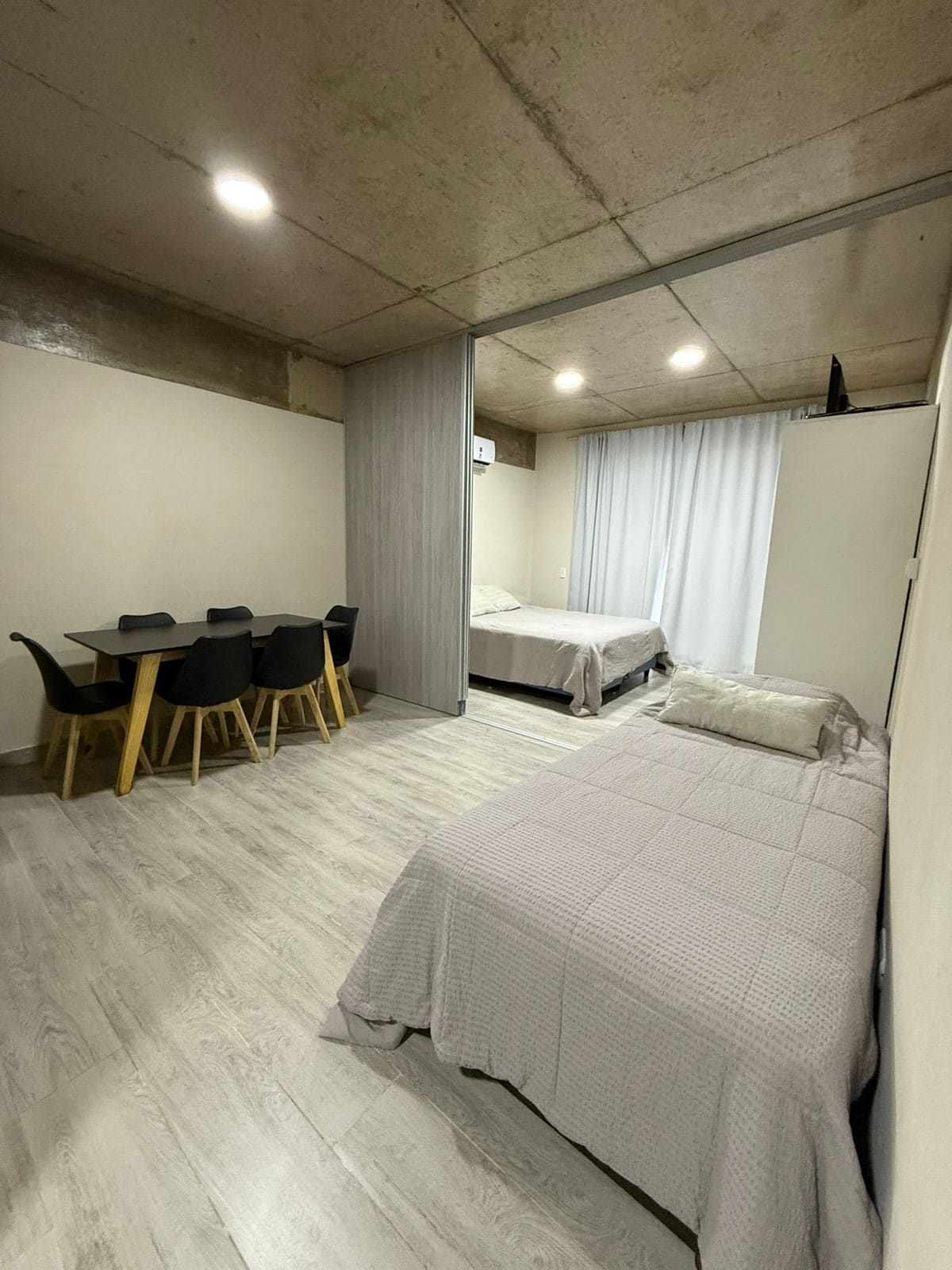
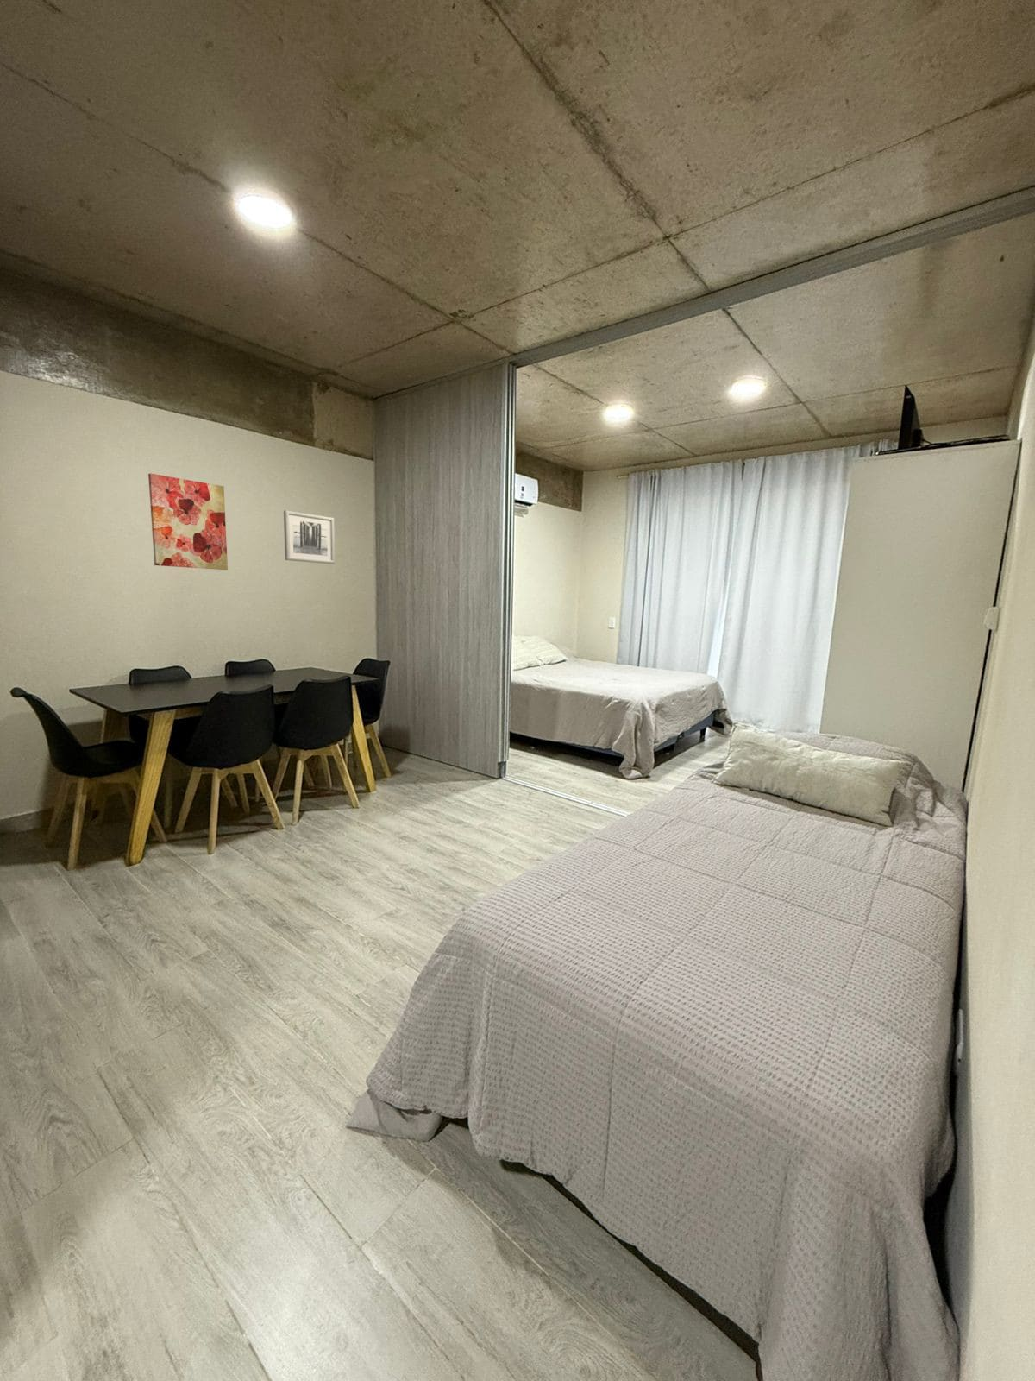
+ wall art (190, 524)
+ wall art (310, 538)
